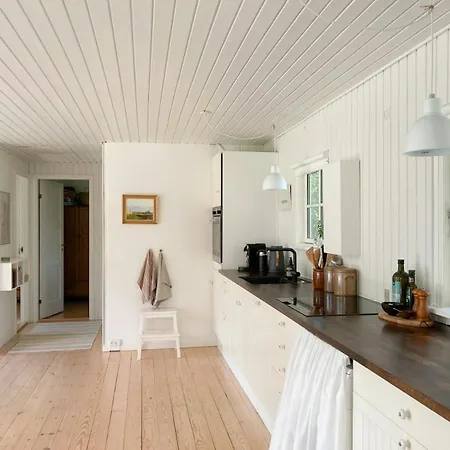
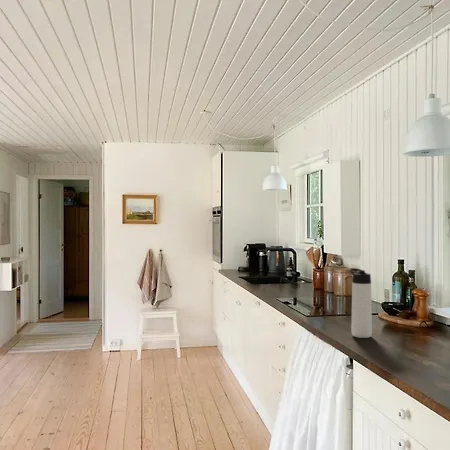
+ thermos bottle (359, 302)
